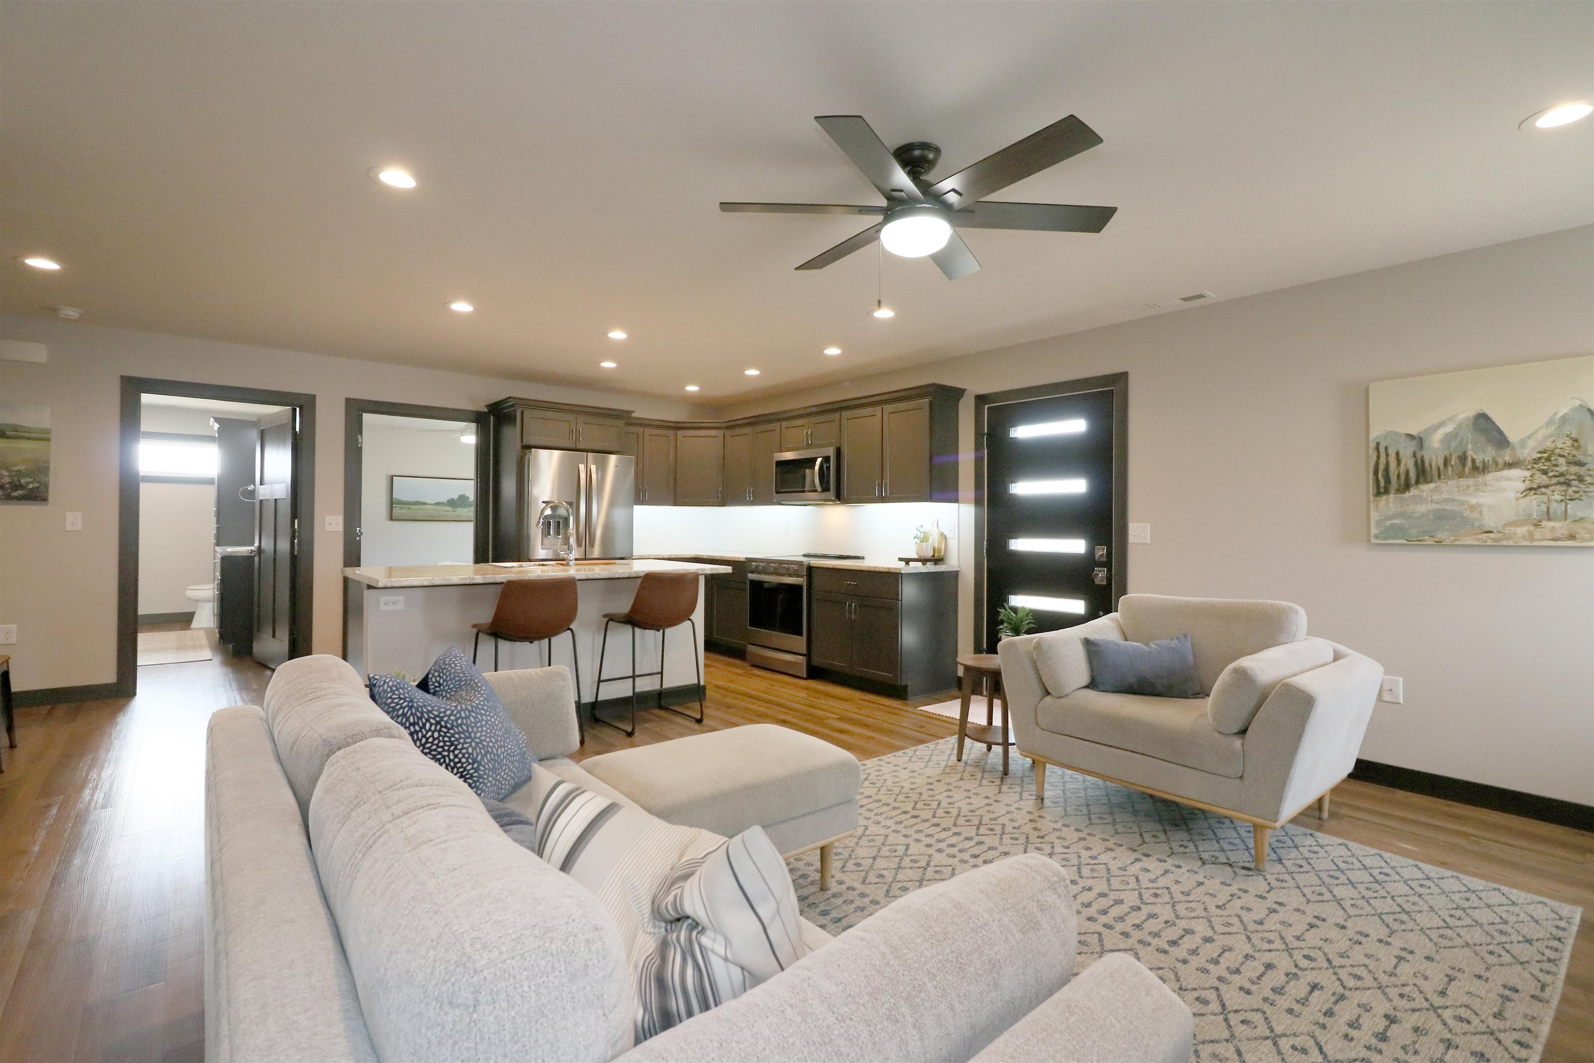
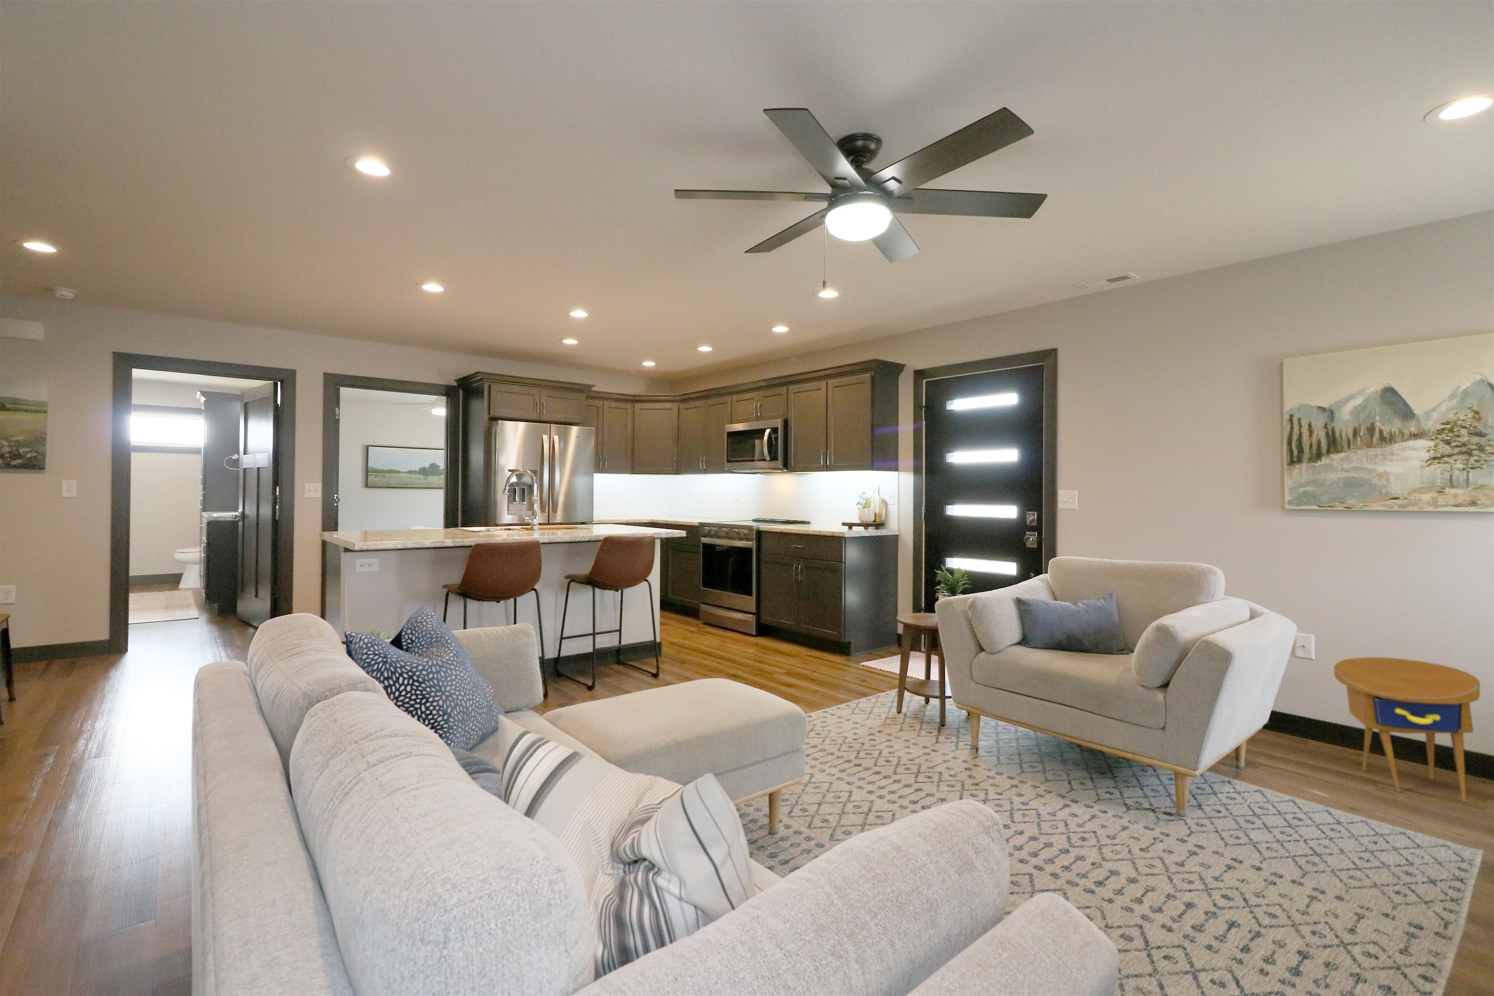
+ side table (1403, 726)
